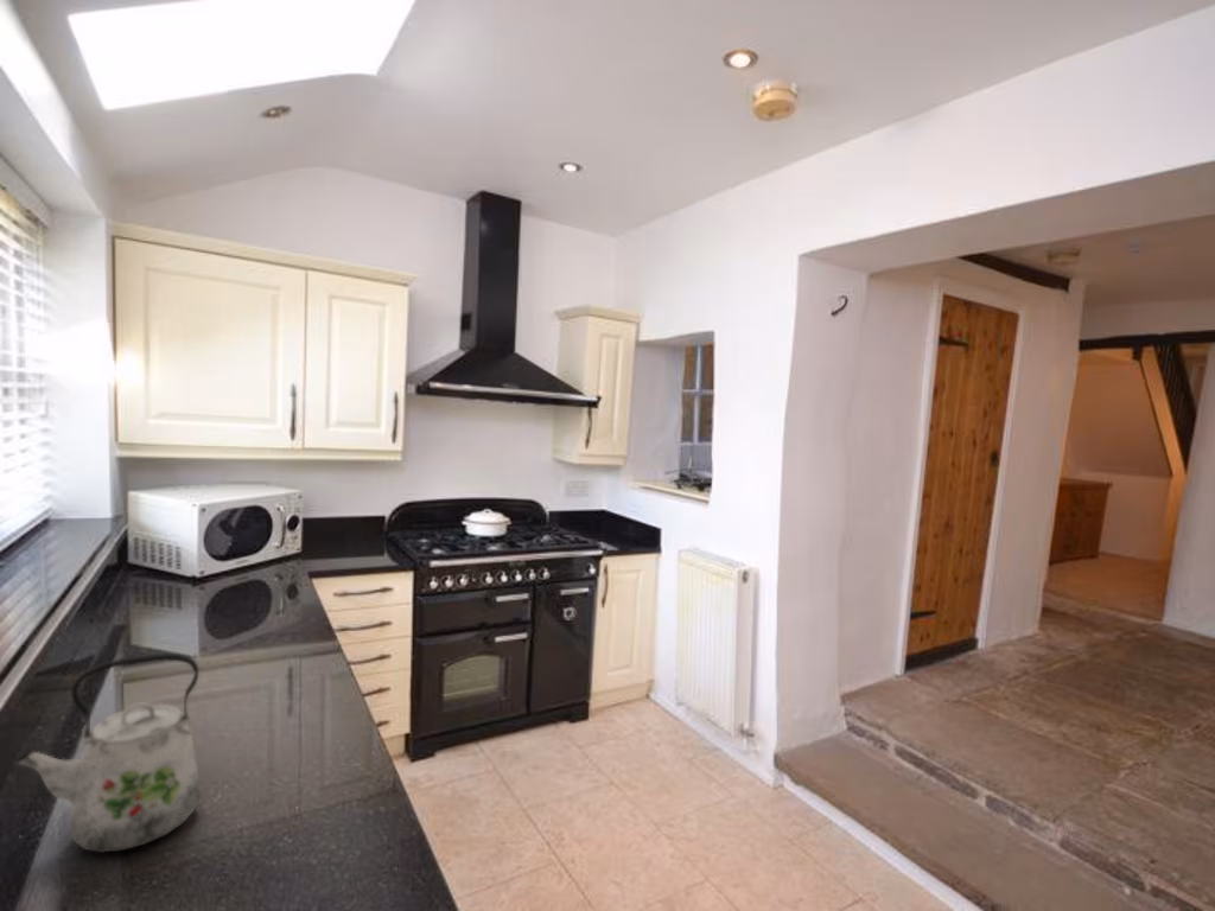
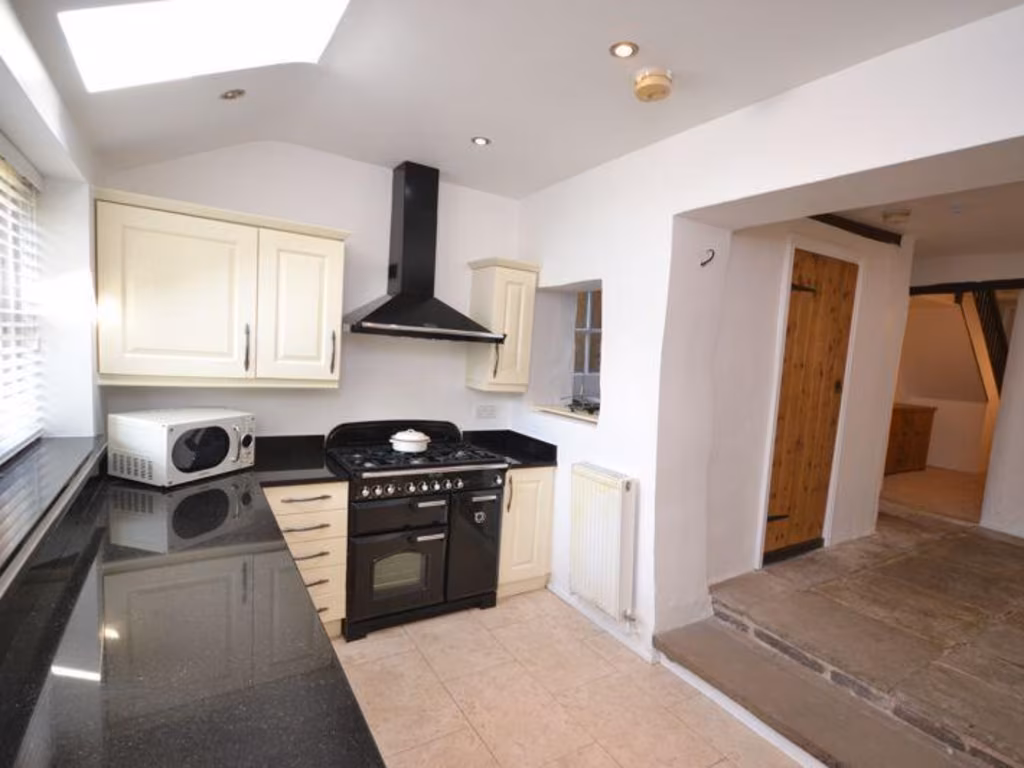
- kettle (113, 747)
